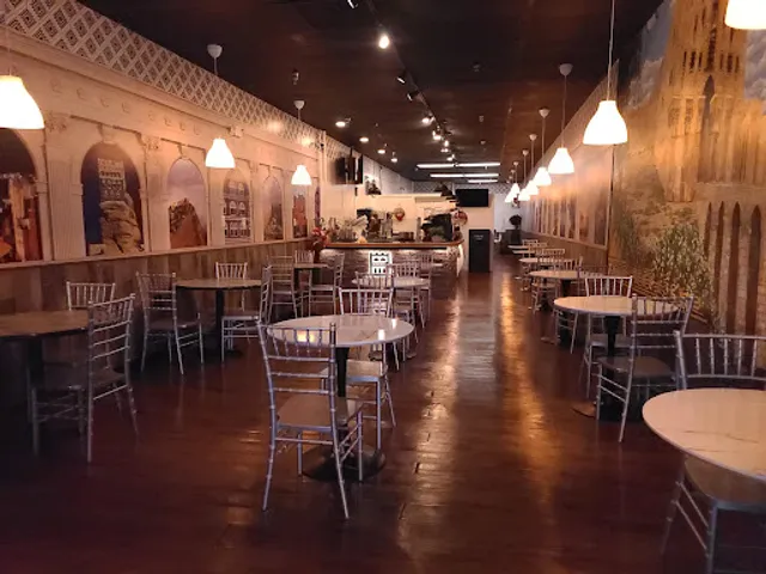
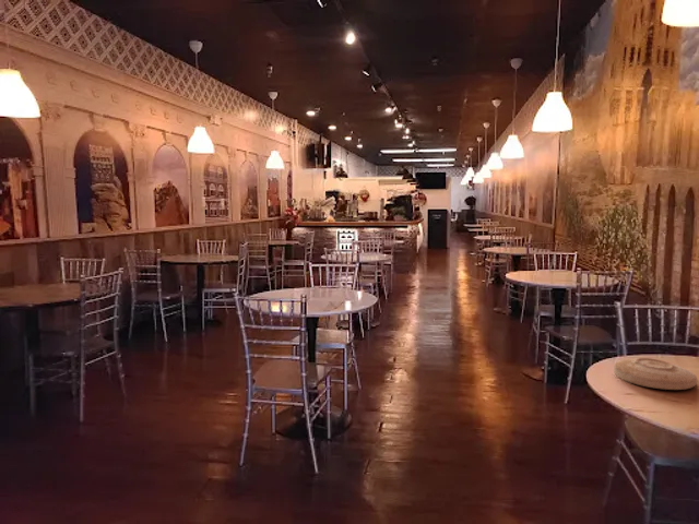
+ plate (653, 370)
